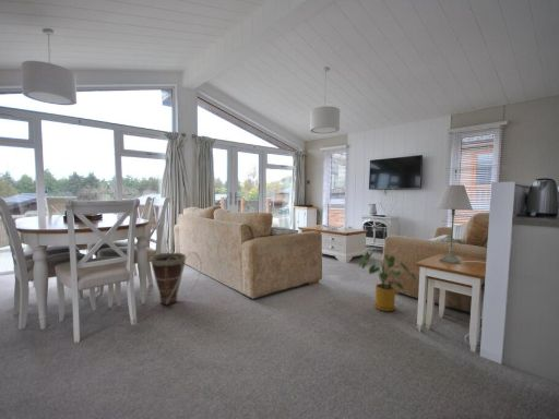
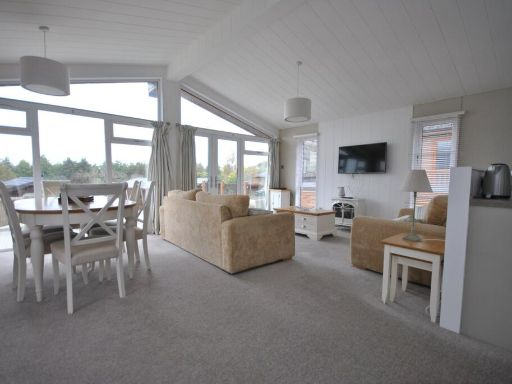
- house plant (383, 282)
- basket (176, 278)
